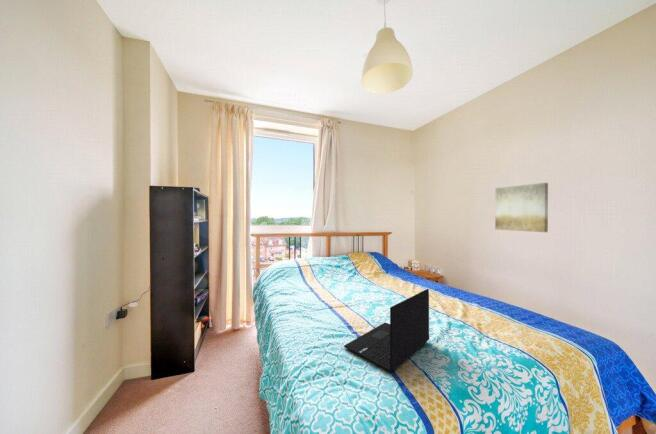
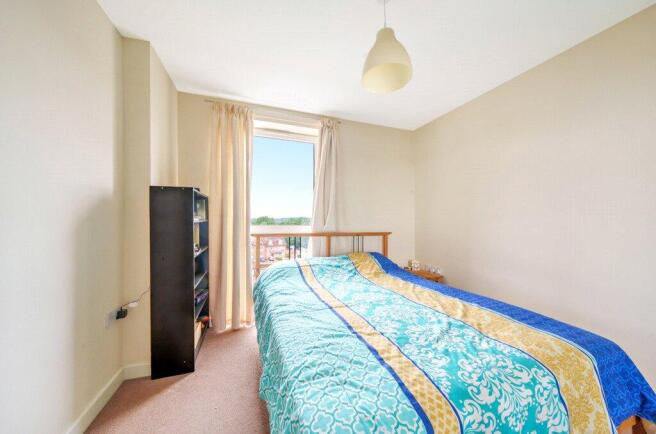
- laptop (390, 317)
- wall art (519, 208)
